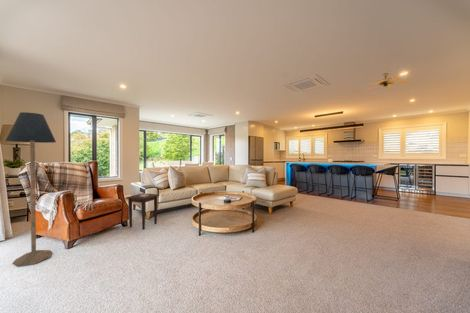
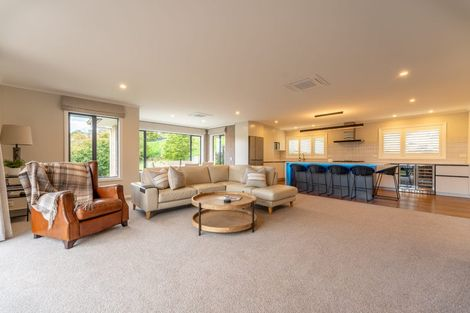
- side table (143, 210)
- ceiling fan (386, 83)
- floor lamp (32, 186)
